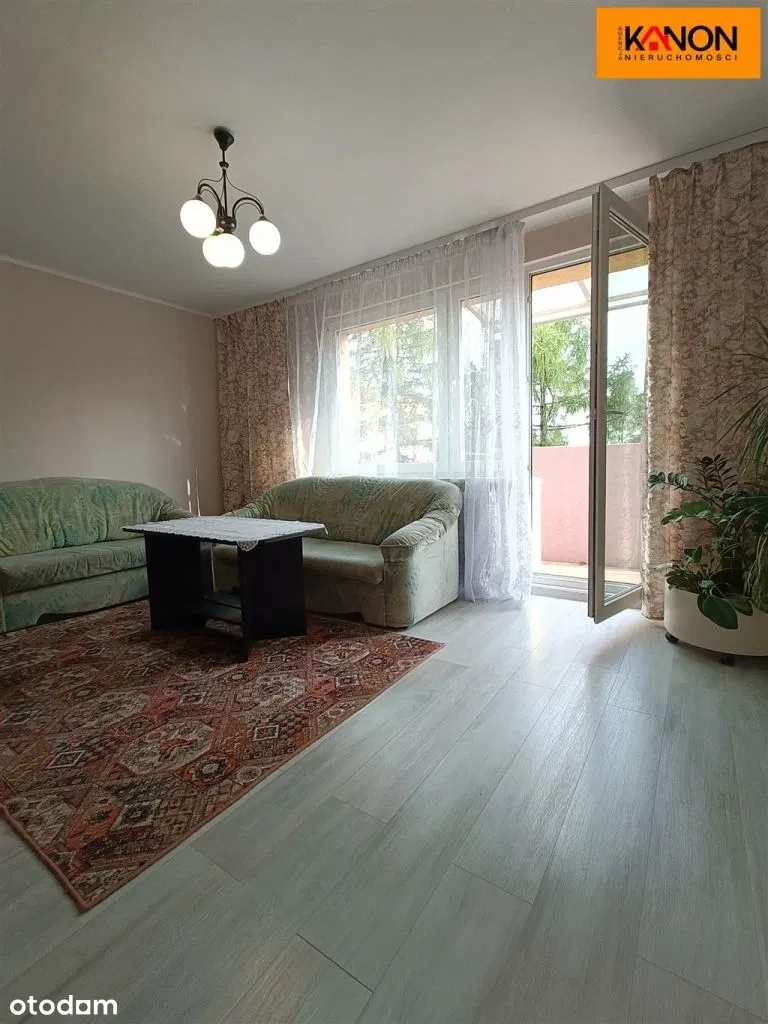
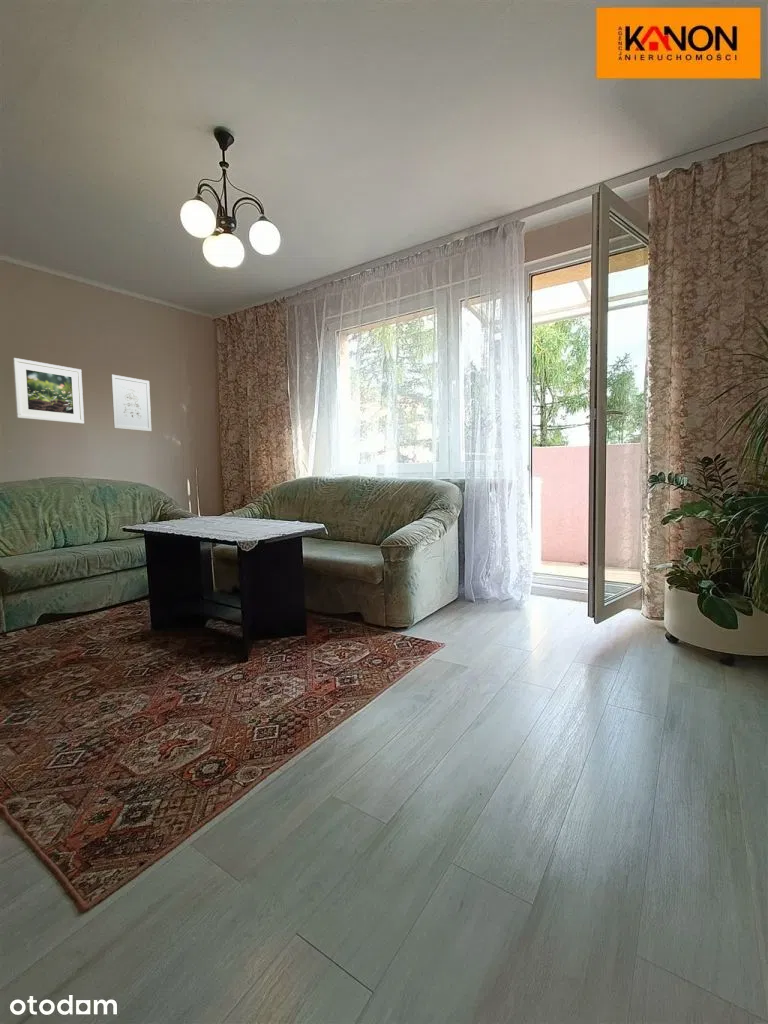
+ wall art (132, 403)
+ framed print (50, 392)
